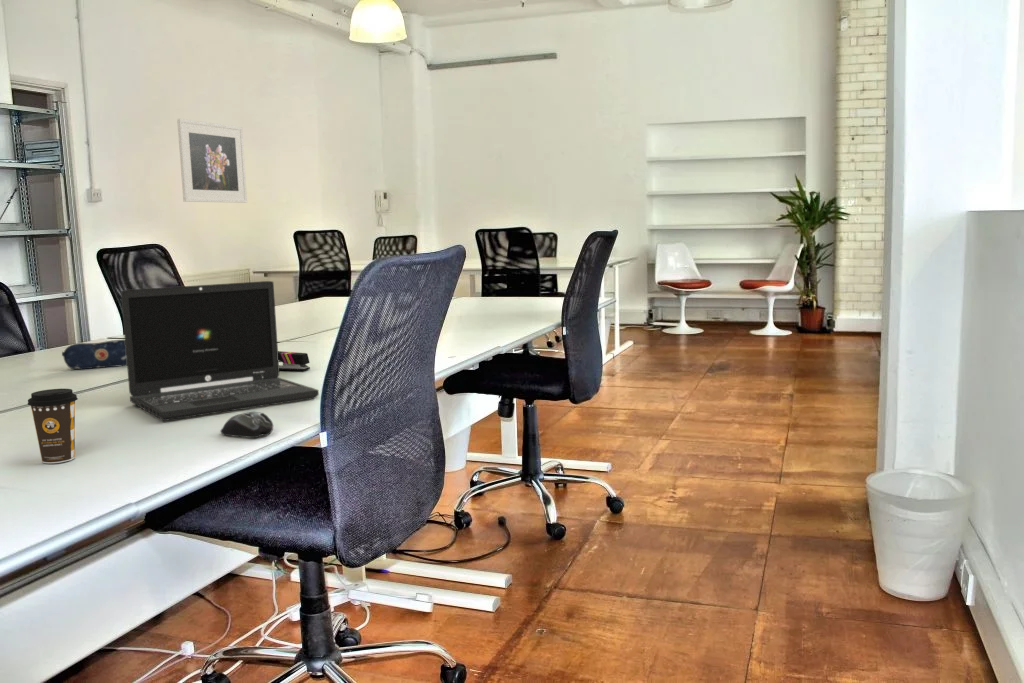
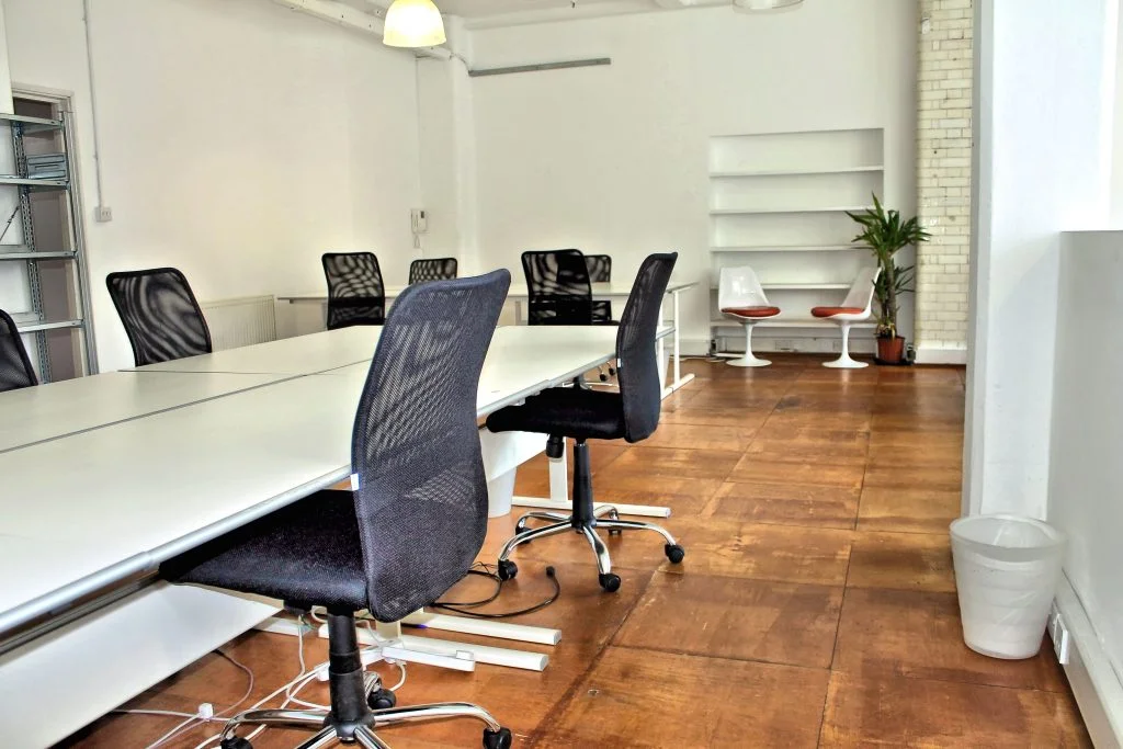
- laptop (221, 344)
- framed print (214, 162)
- computer mouse (246, 423)
- coffee cup (55, 425)
- stapler (278, 359)
- pencil case (101, 354)
